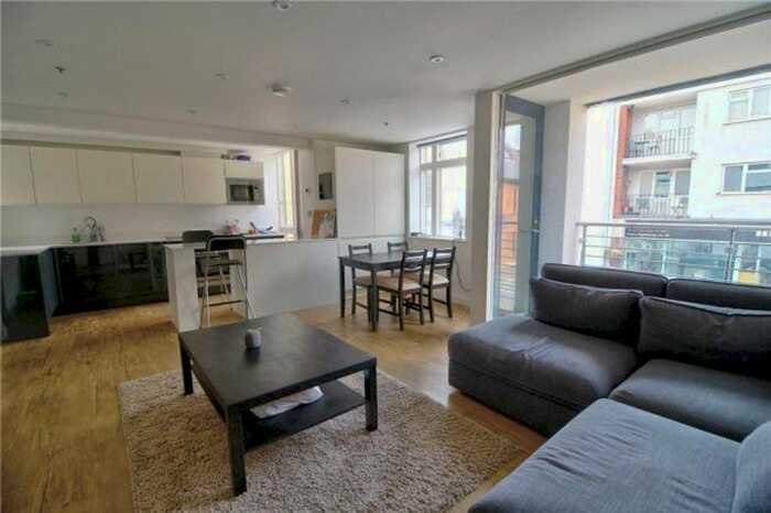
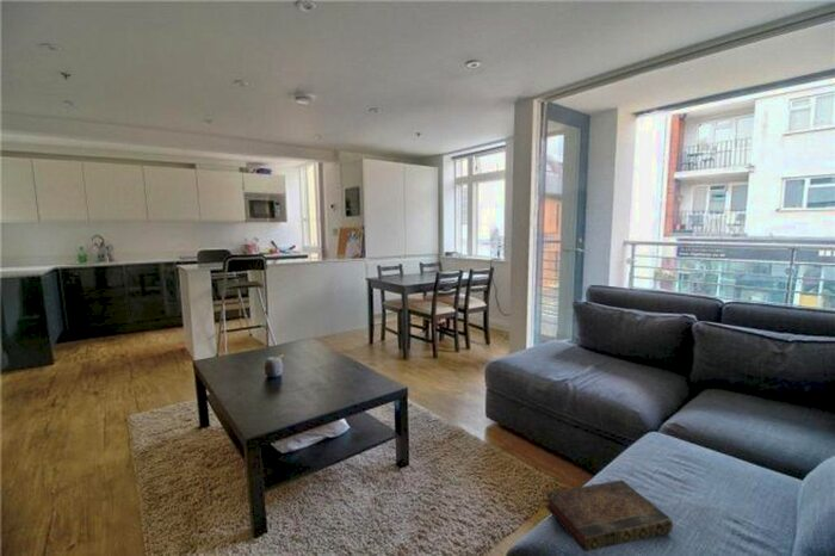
+ book (605, 512)
